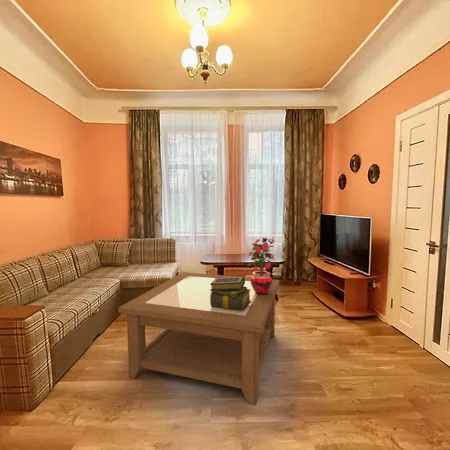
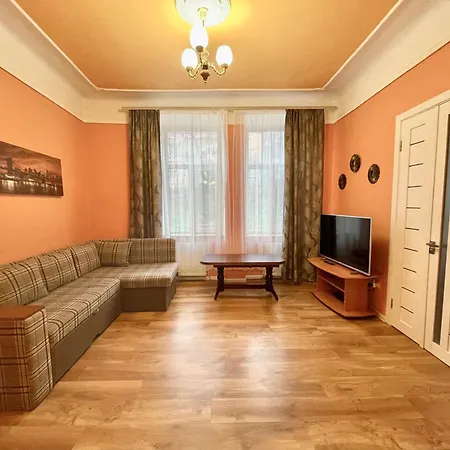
- coffee table (211, 322)
- potted flower (261, 265)
- stack of books (229, 291)
